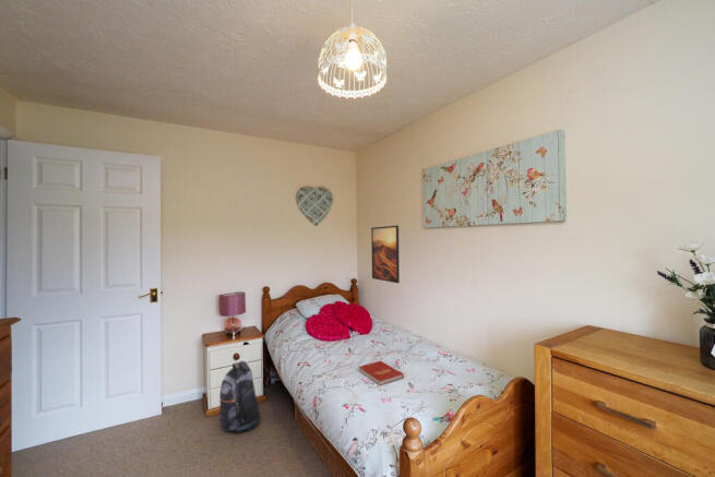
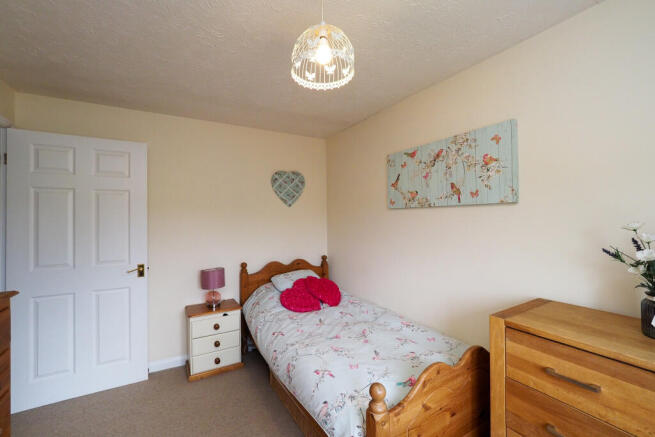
- backpack (241, 392)
- book (380, 371)
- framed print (384, 253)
